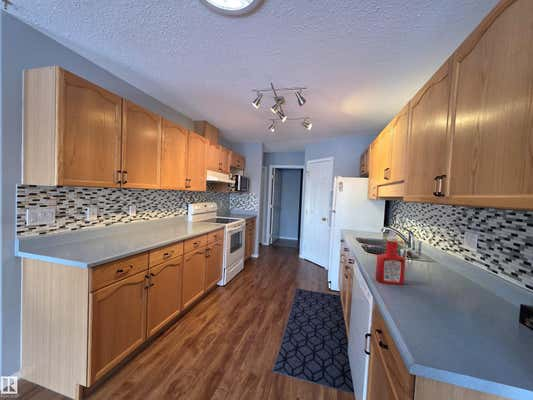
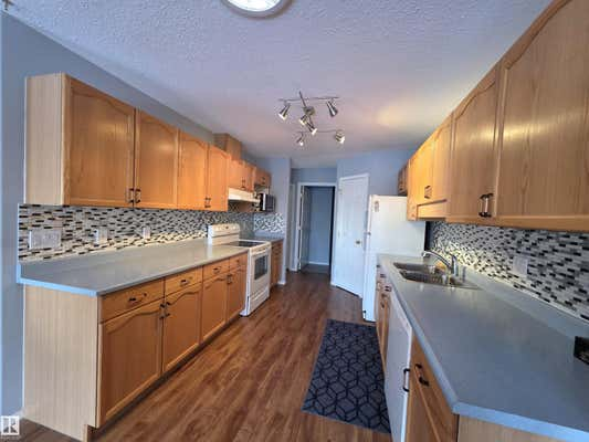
- soap bottle (390, 259)
